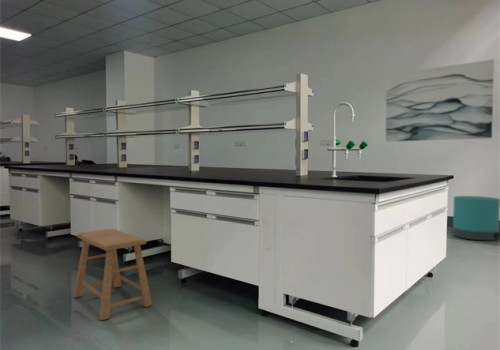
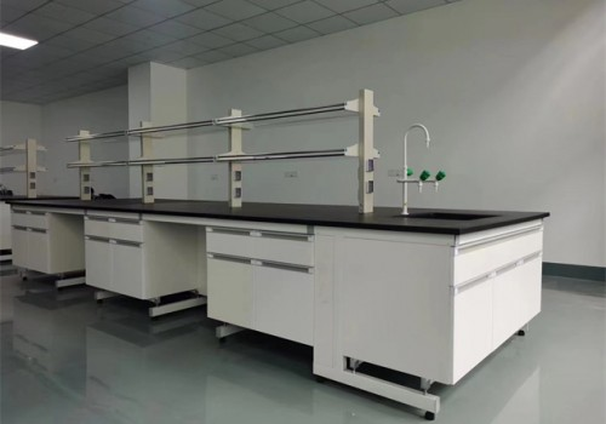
- wall art (435, 104)
- stool (111, 268)
- trash can (476, 217)
